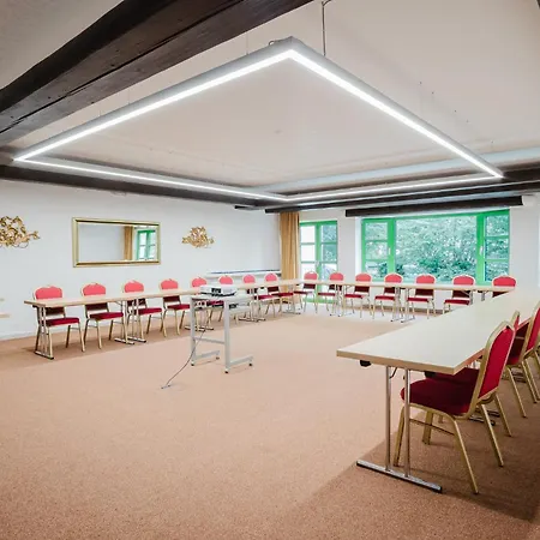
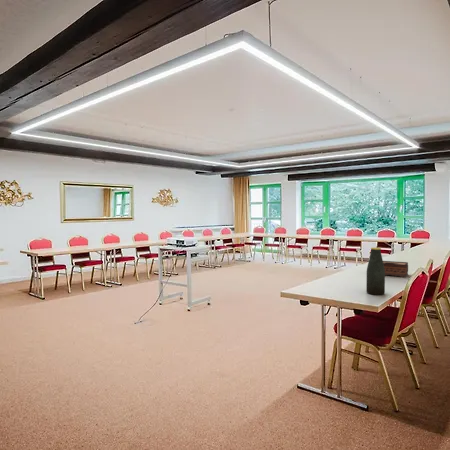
+ tissue box (390, 268)
+ bottle (375, 270)
